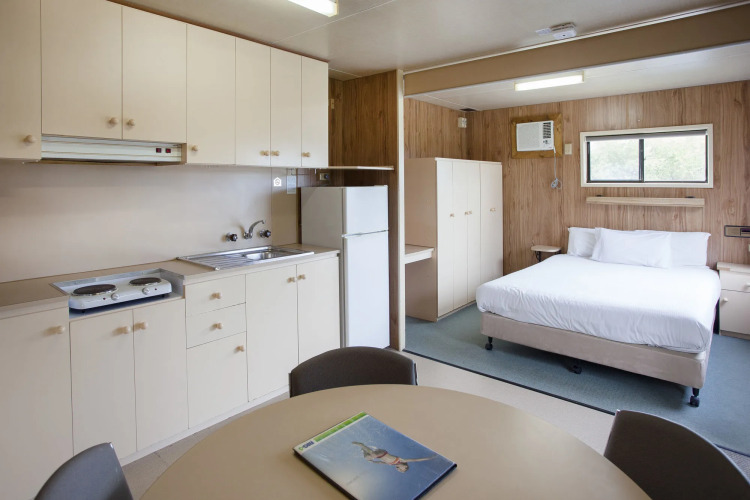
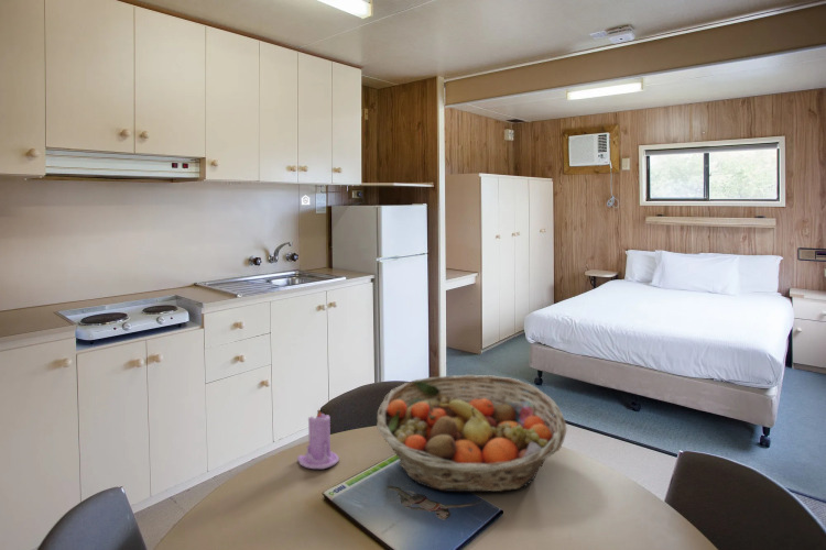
+ fruit basket (469, 428)
+ candle (319, 435)
